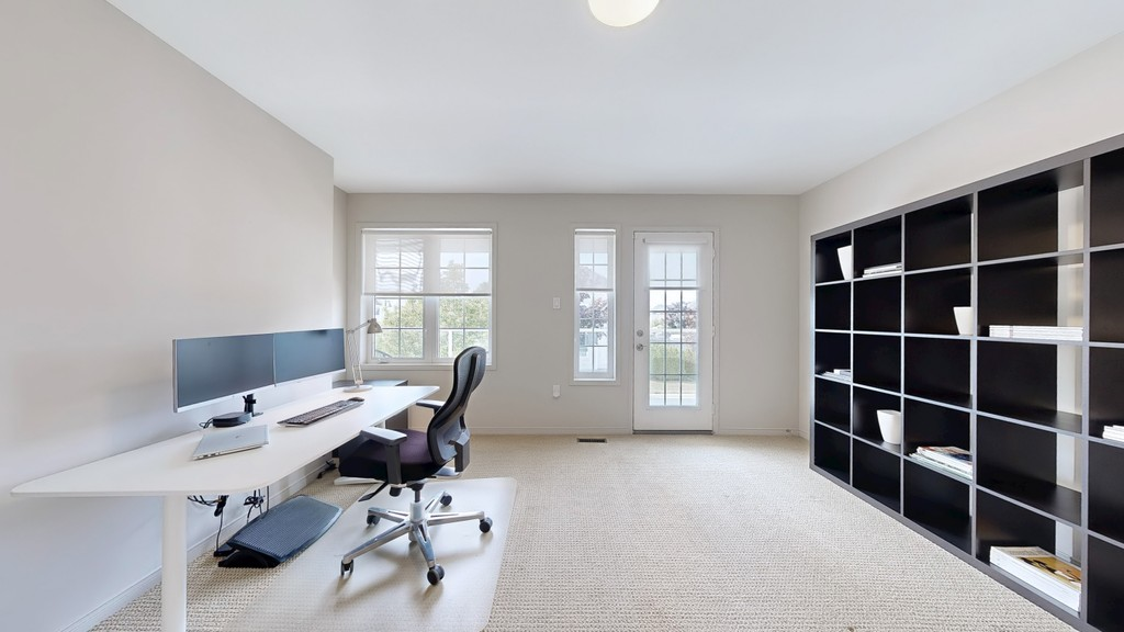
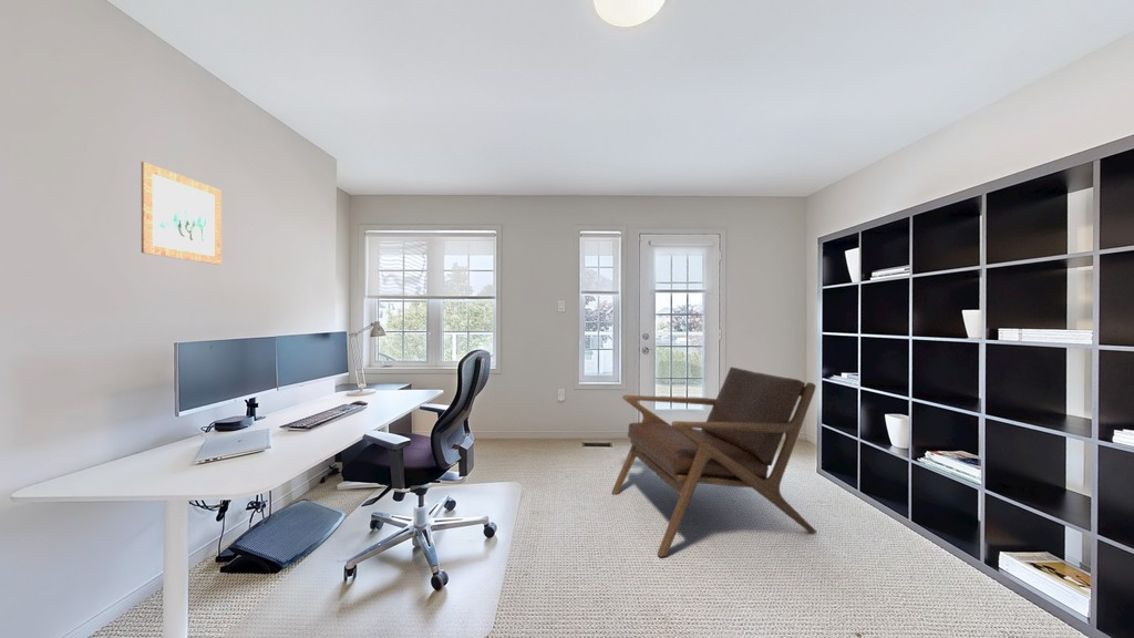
+ lounge chair (705, 443)
+ wall art (185, 218)
